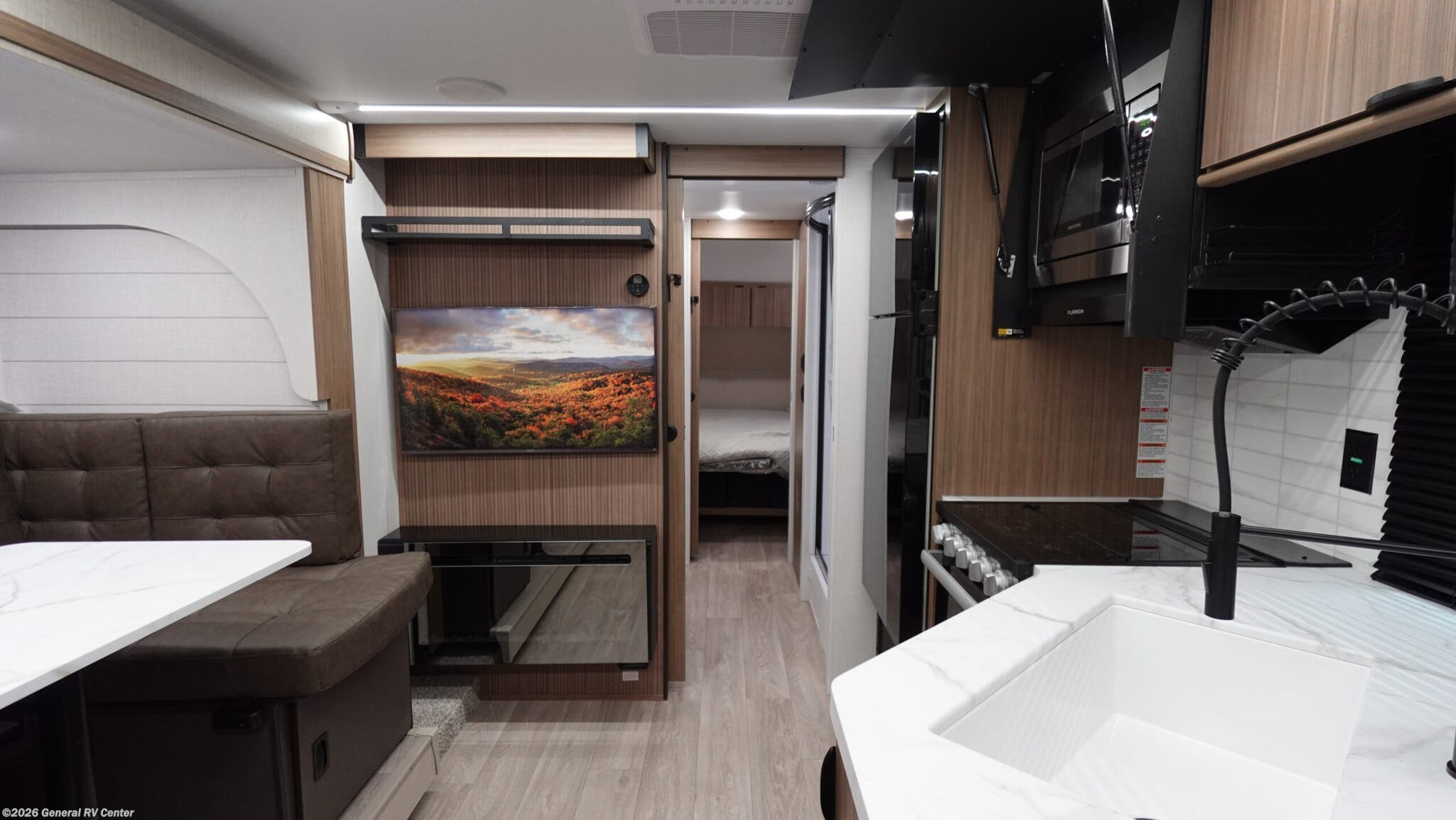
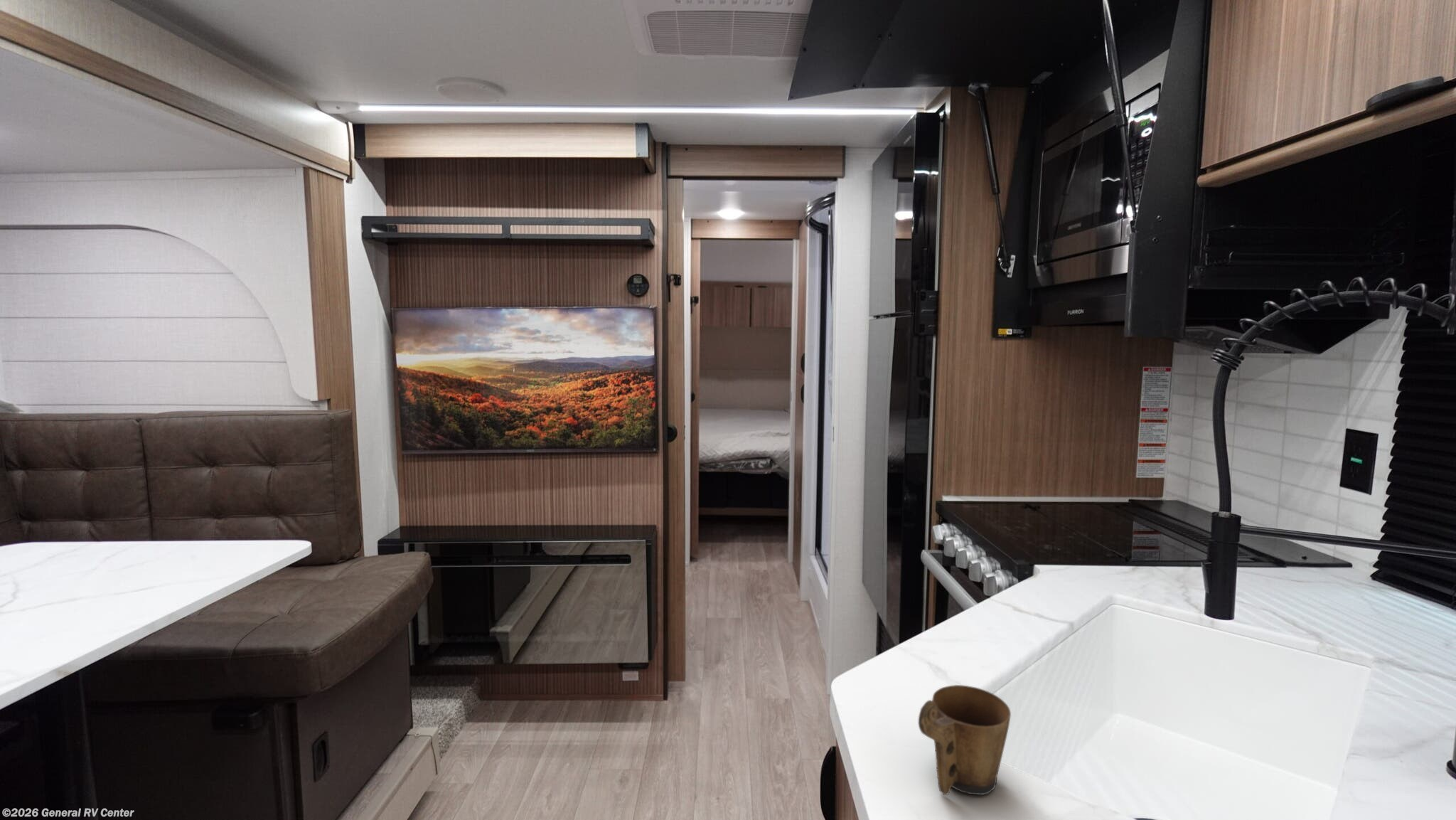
+ mug (957, 736)
